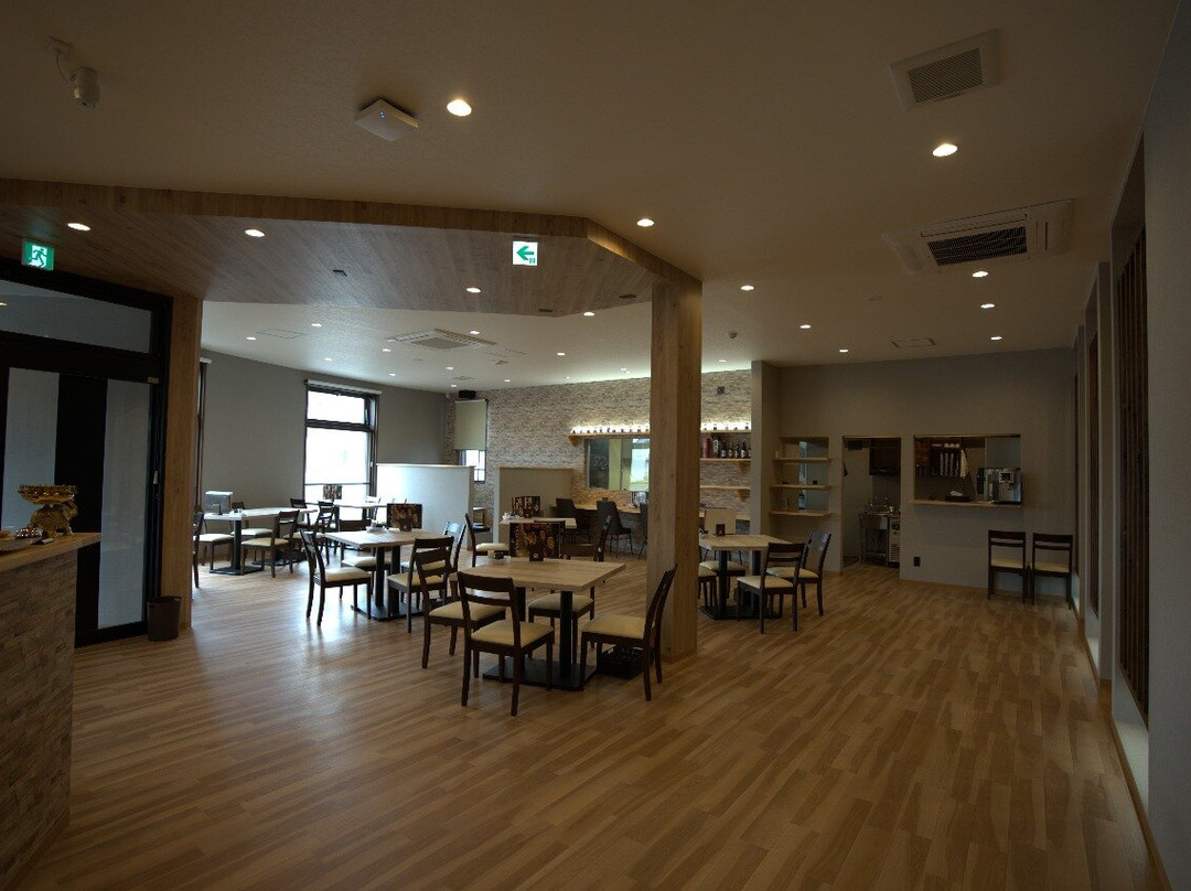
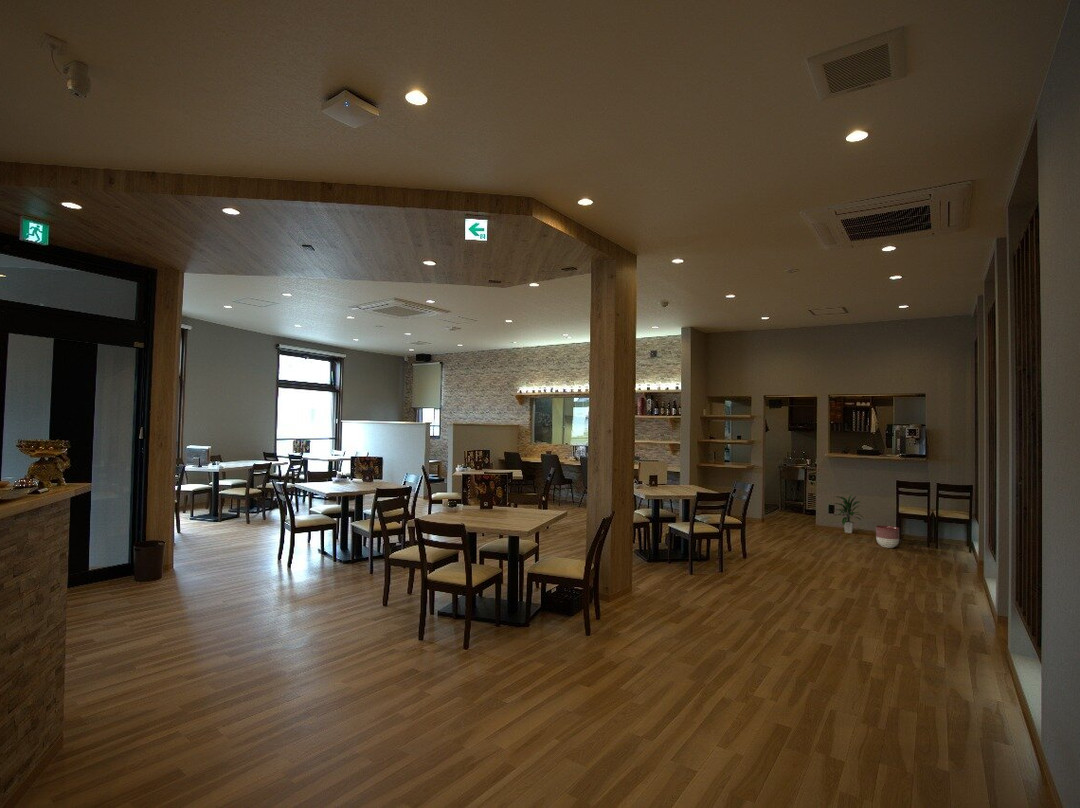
+ planter (887, 537)
+ indoor plant (847, 513)
